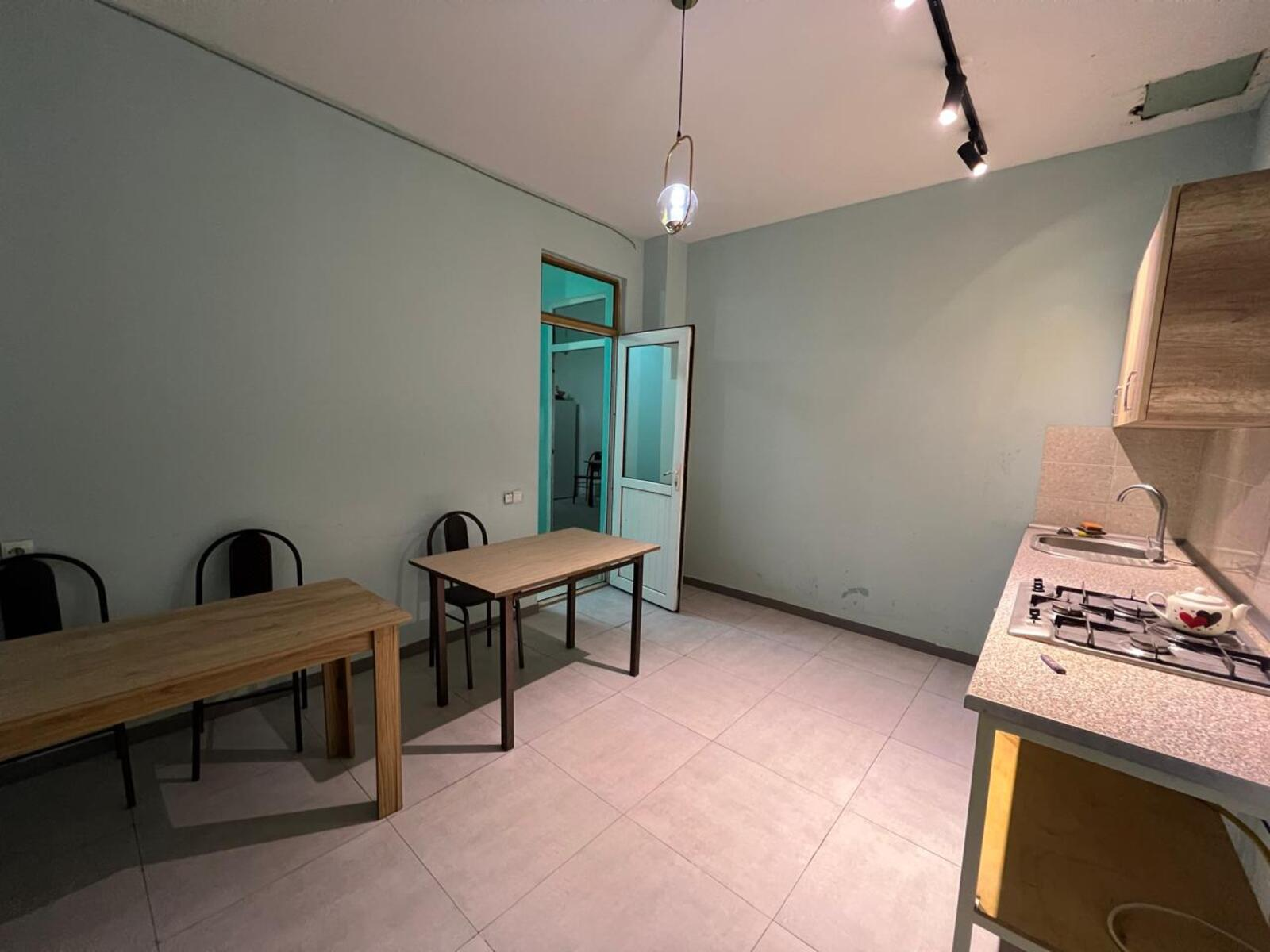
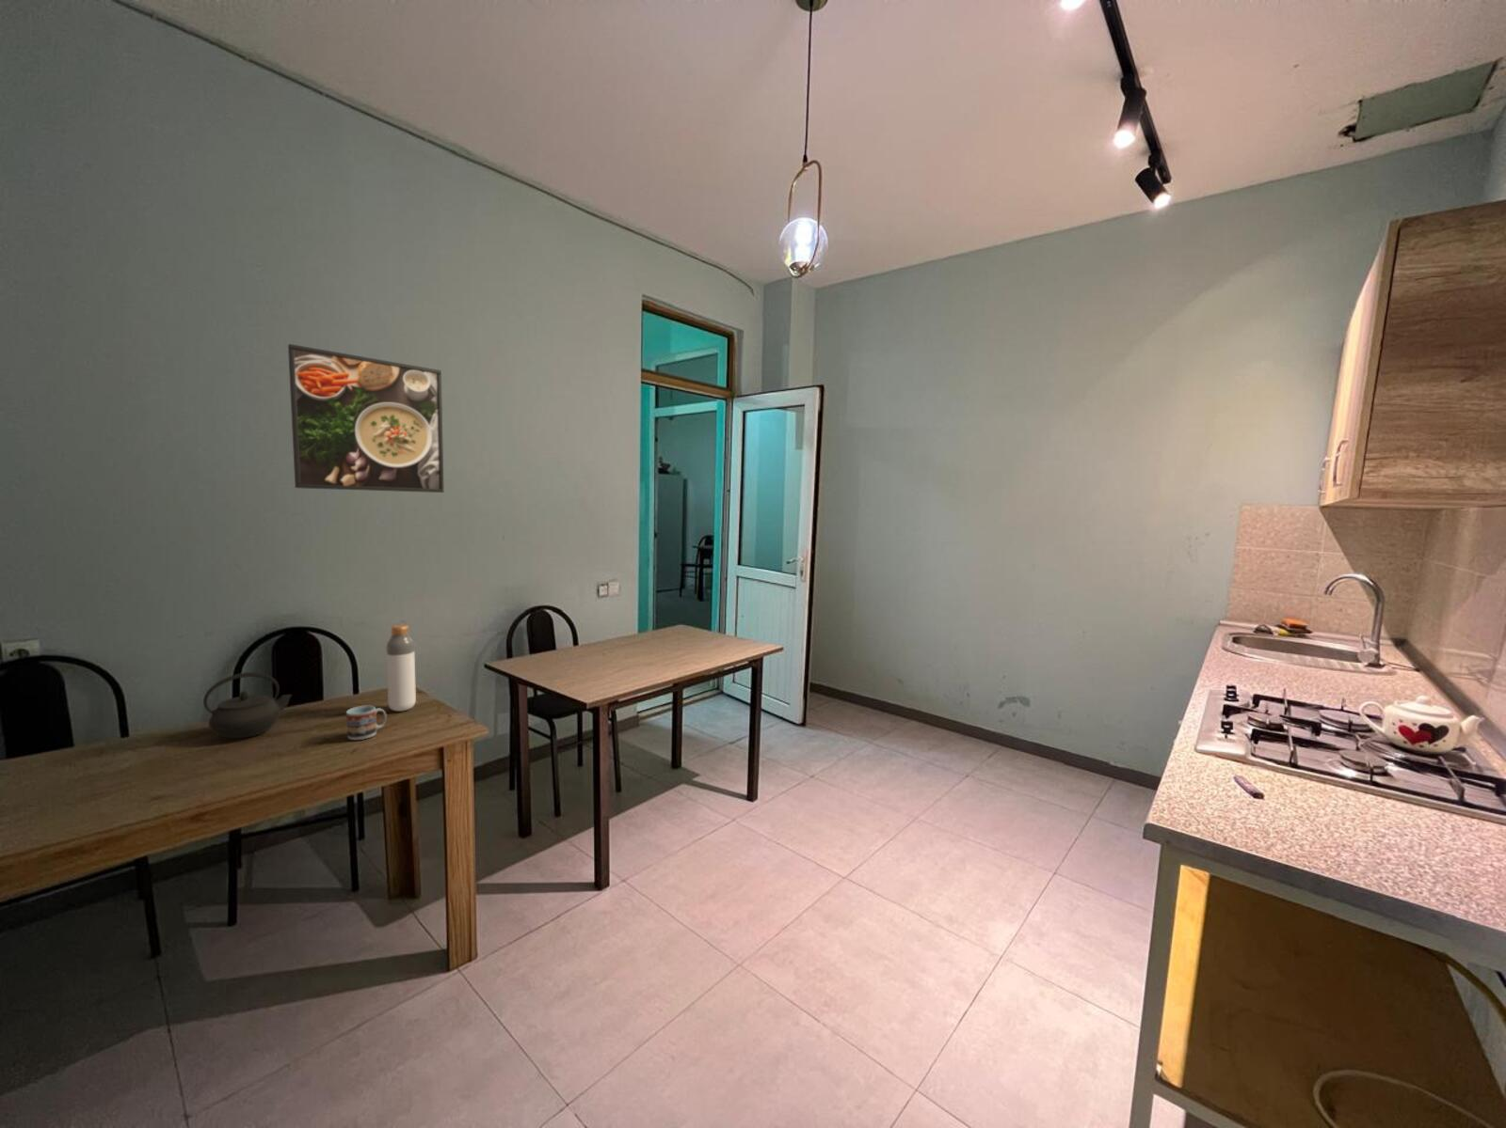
+ cup (366, 720)
+ kettle (249, 701)
+ bottle (401, 667)
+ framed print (372, 425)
